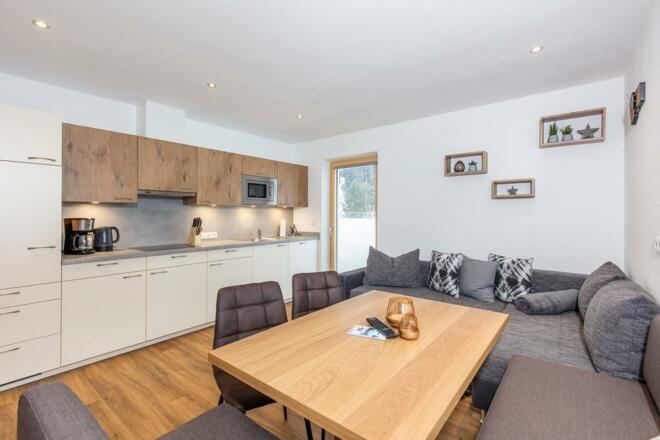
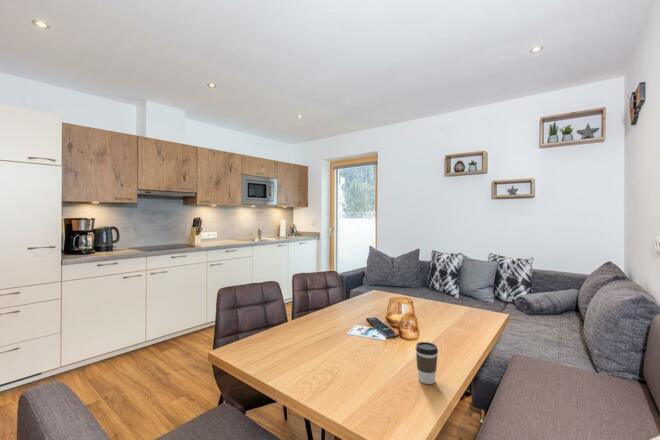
+ coffee cup (426, 362)
